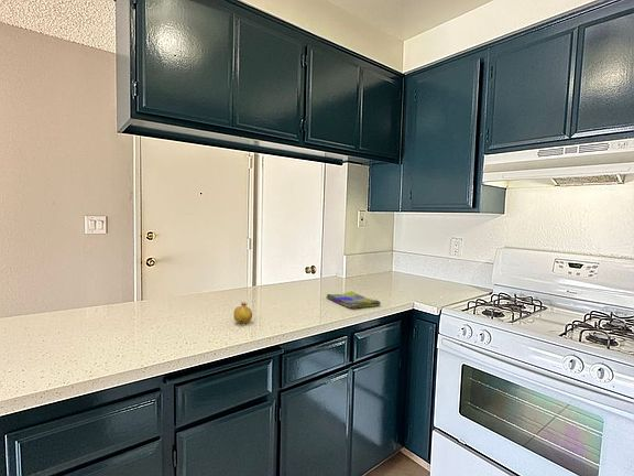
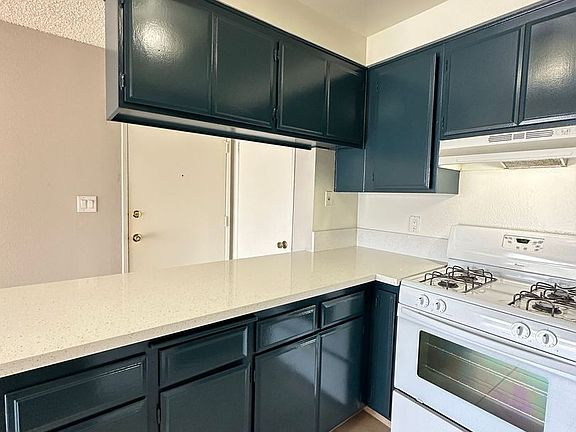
- dish towel (352, 299)
- fruit (242, 313)
